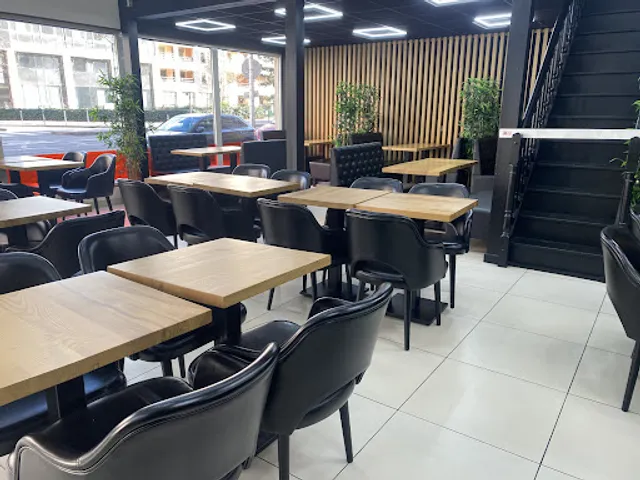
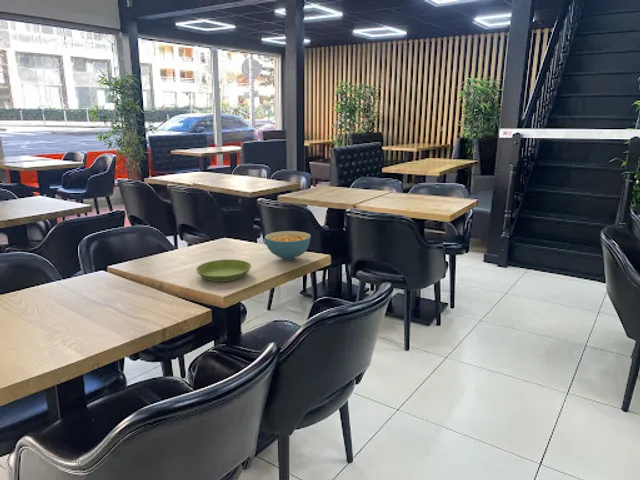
+ cereal bowl (288, 247)
+ saucer (224, 271)
